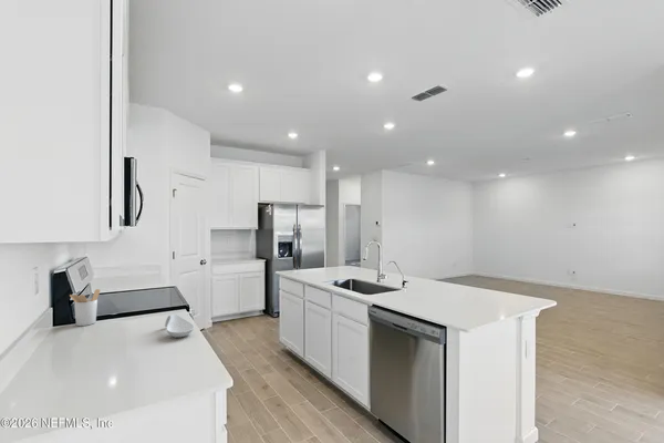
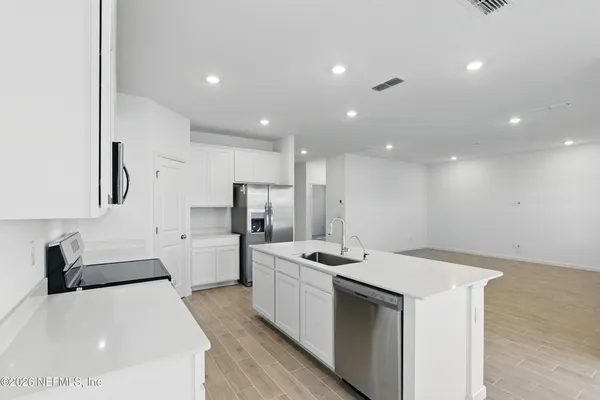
- utensil holder (83, 307)
- spoon rest (176, 324)
